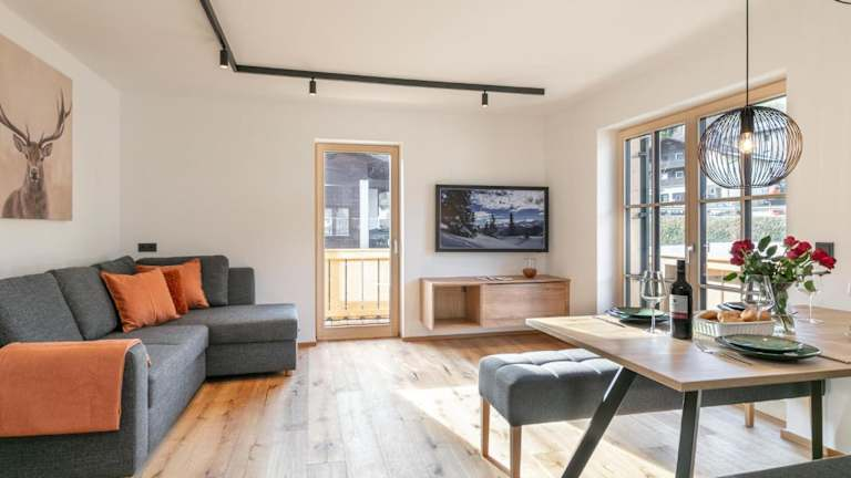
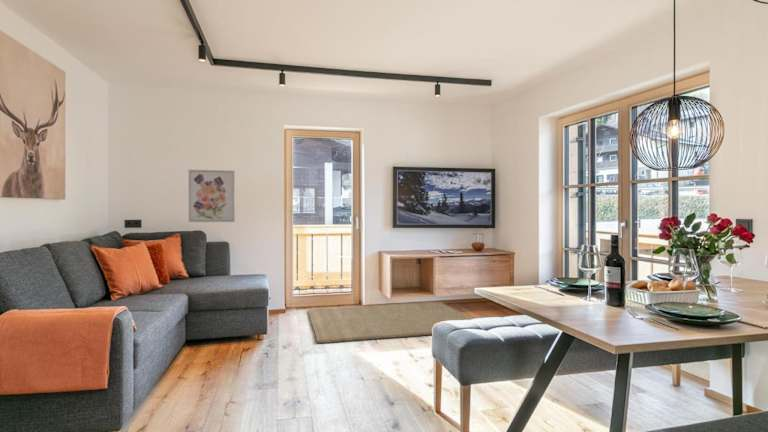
+ rug (389, 318)
+ wall art (212, 196)
